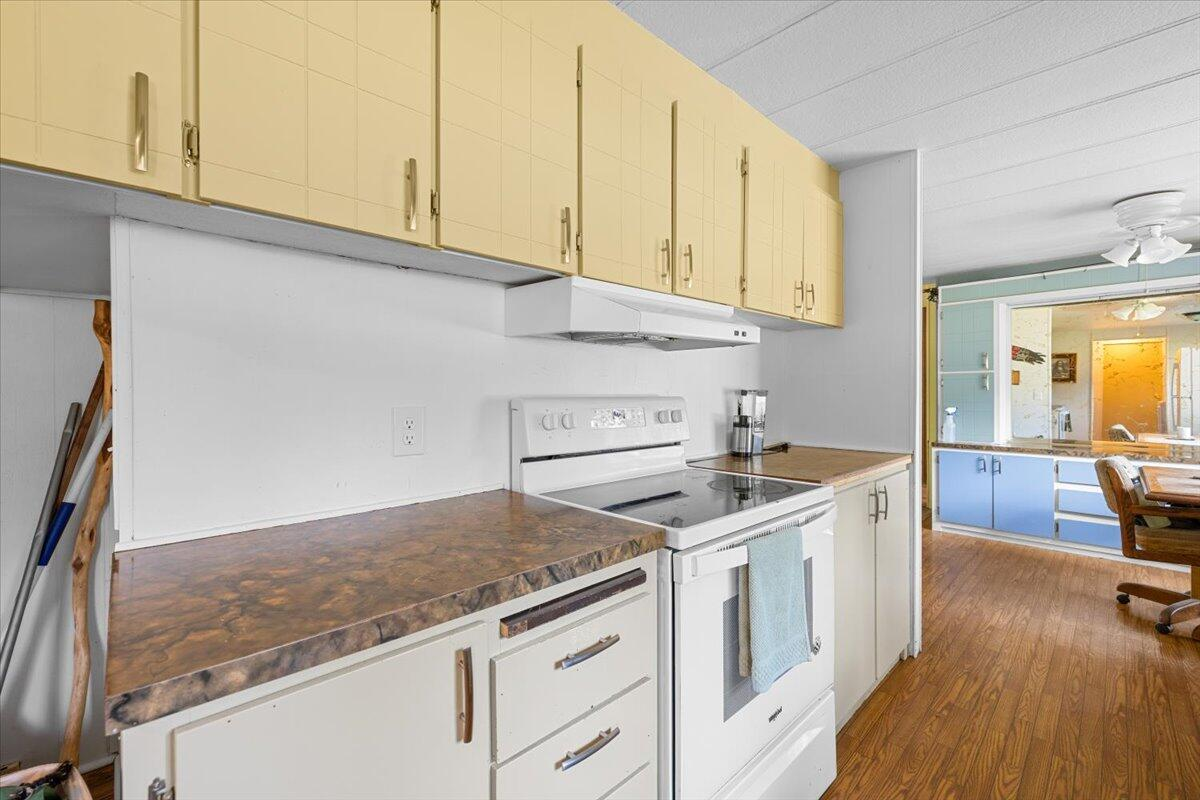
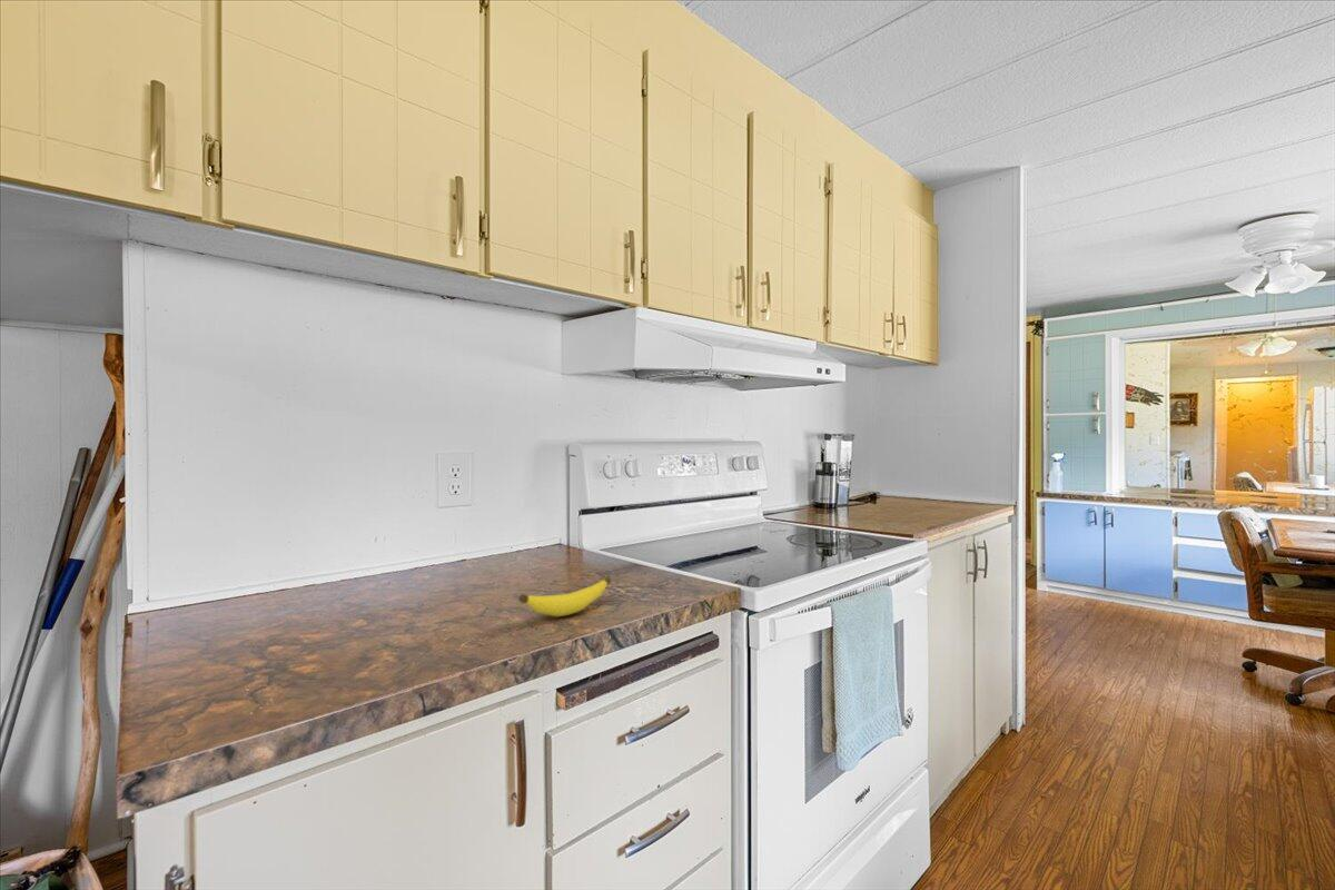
+ banana (567, 600)
